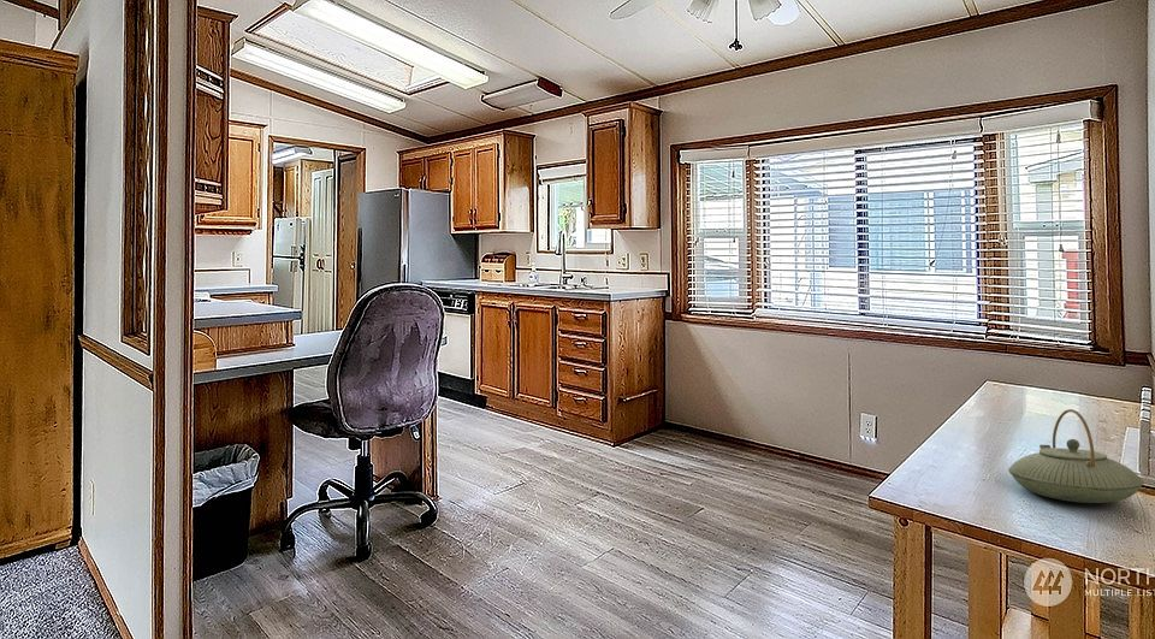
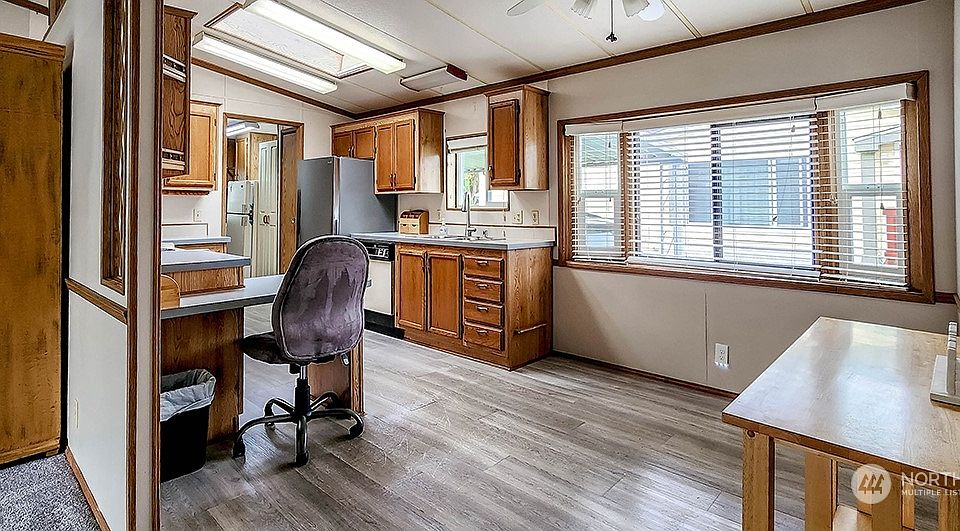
- teapot (1068, 450)
